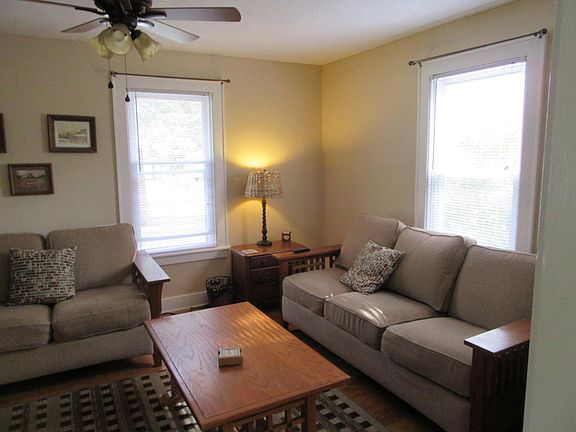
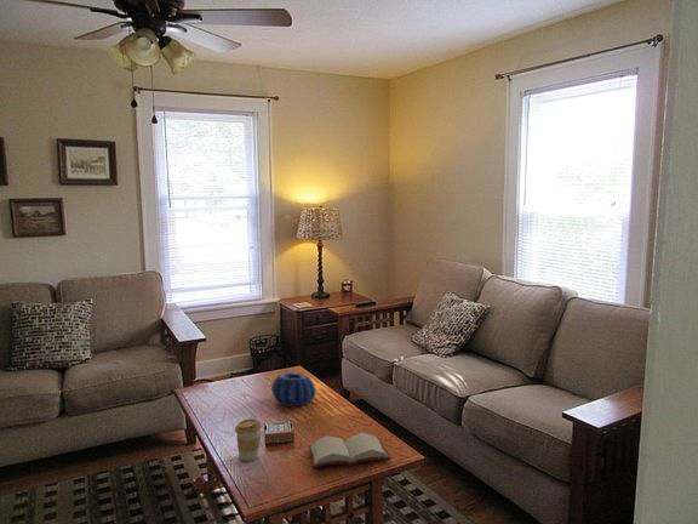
+ coffee cup (248, 438)
+ hardback book (348, 448)
+ decorative bowl (293, 388)
